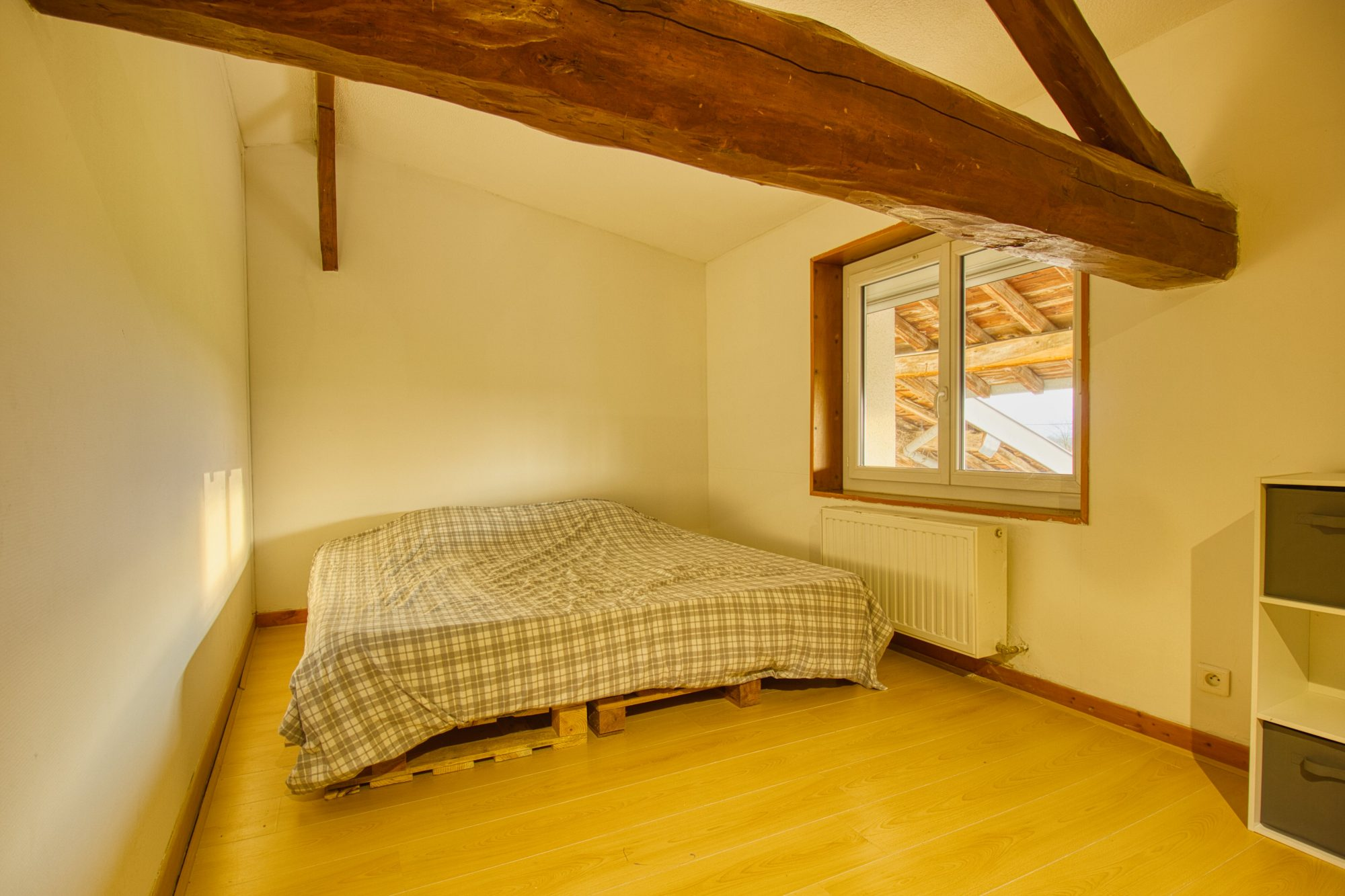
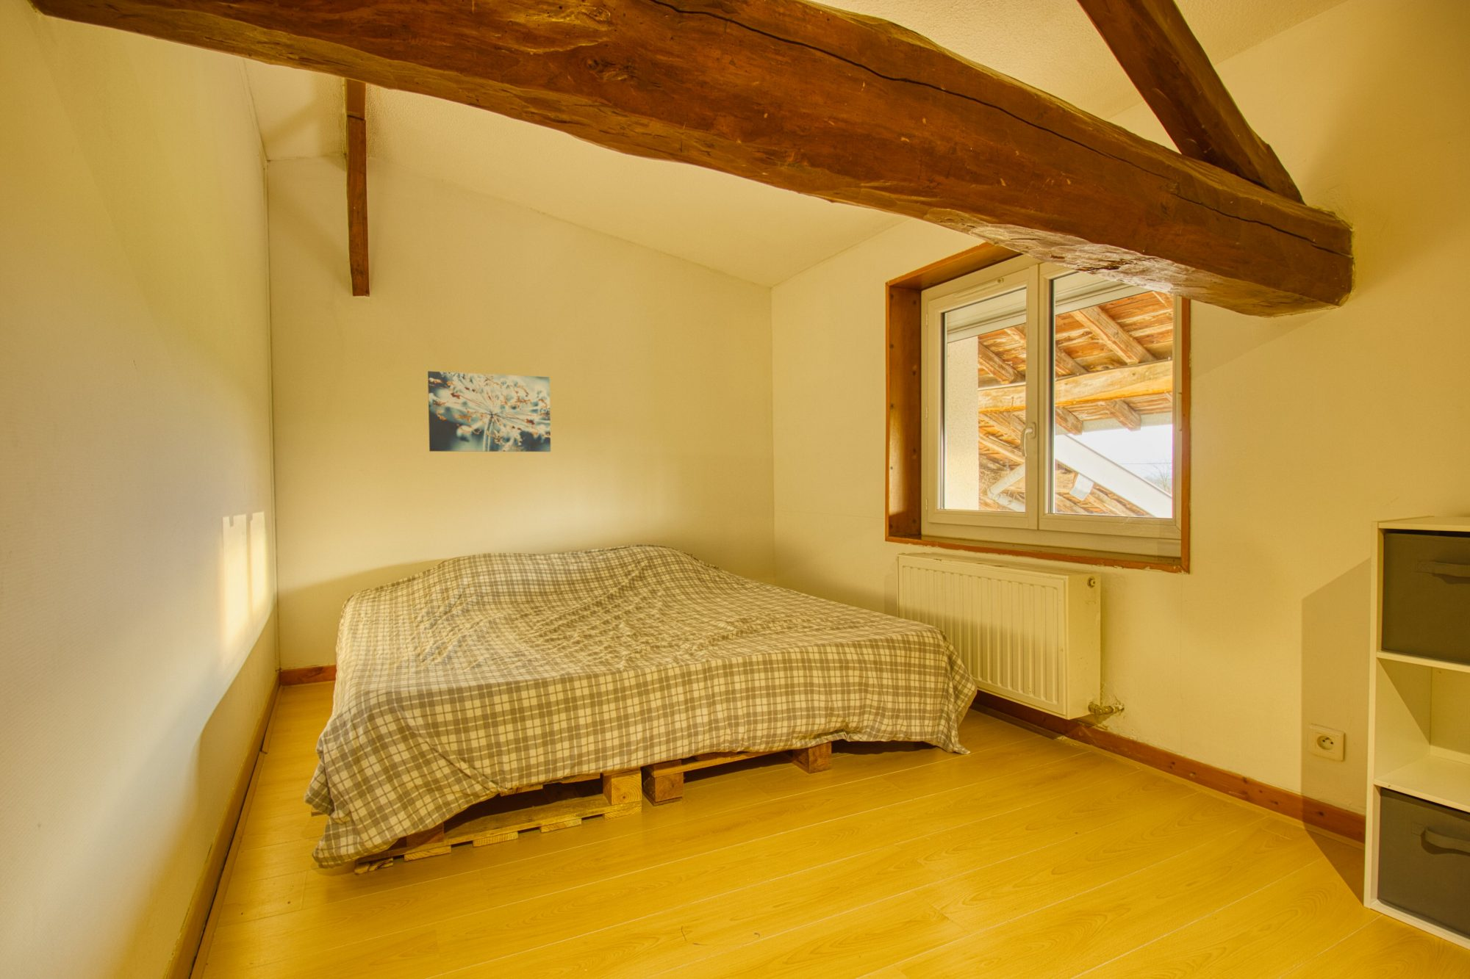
+ wall art (491, 413)
